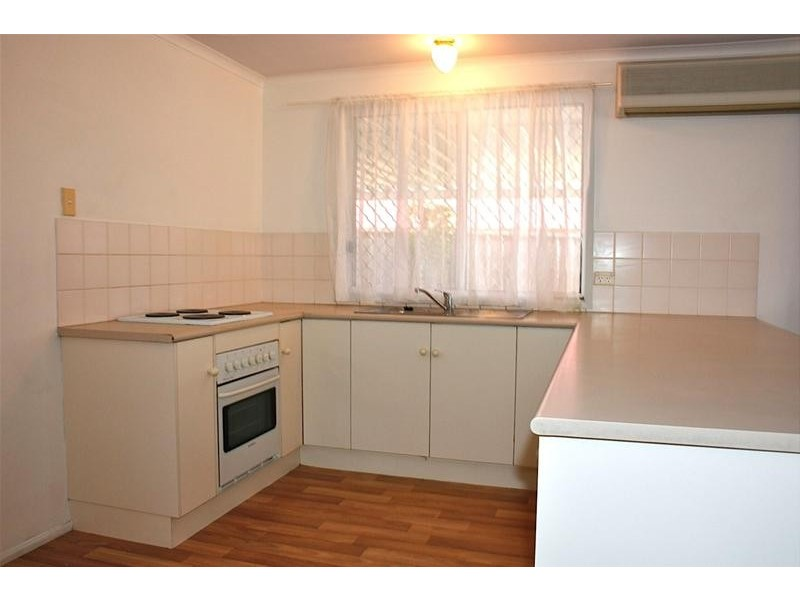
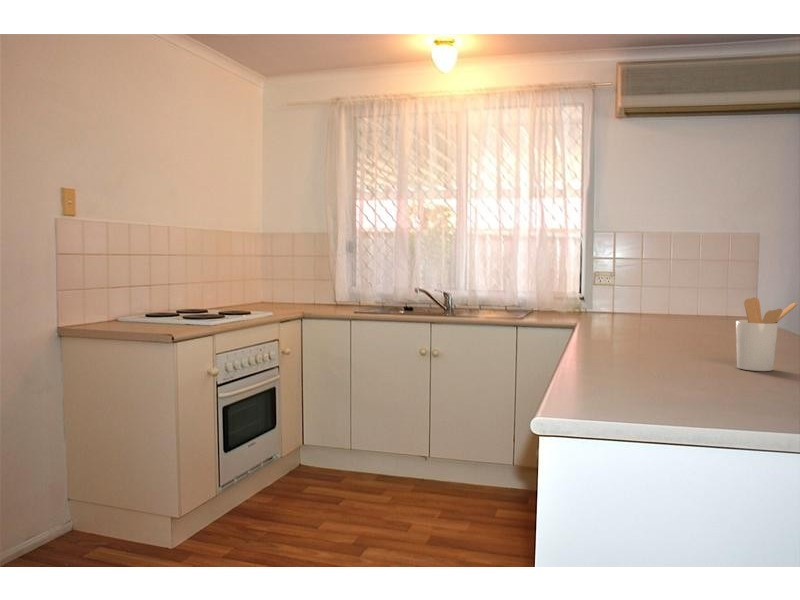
+ utensil holder (767, 333)
